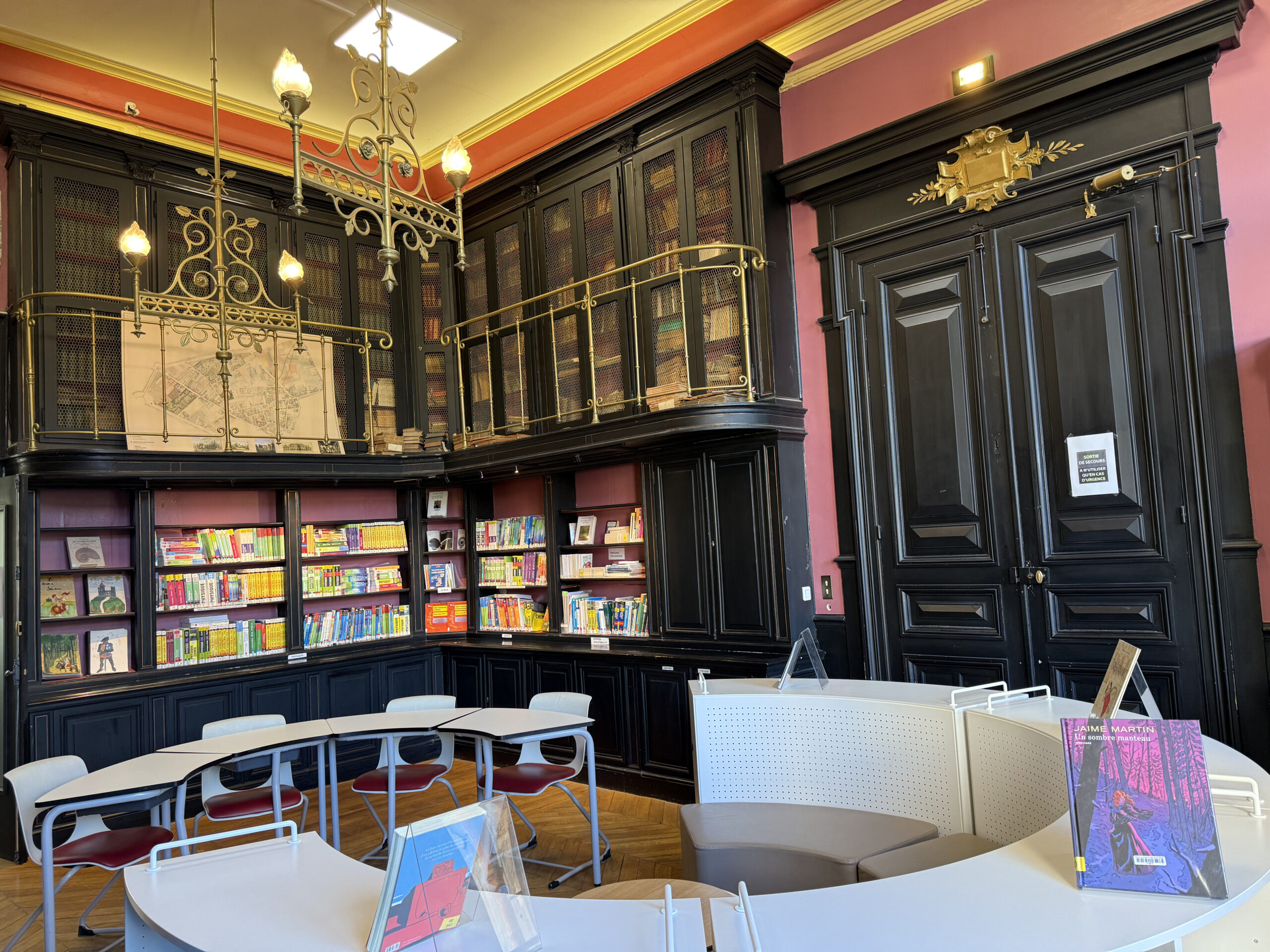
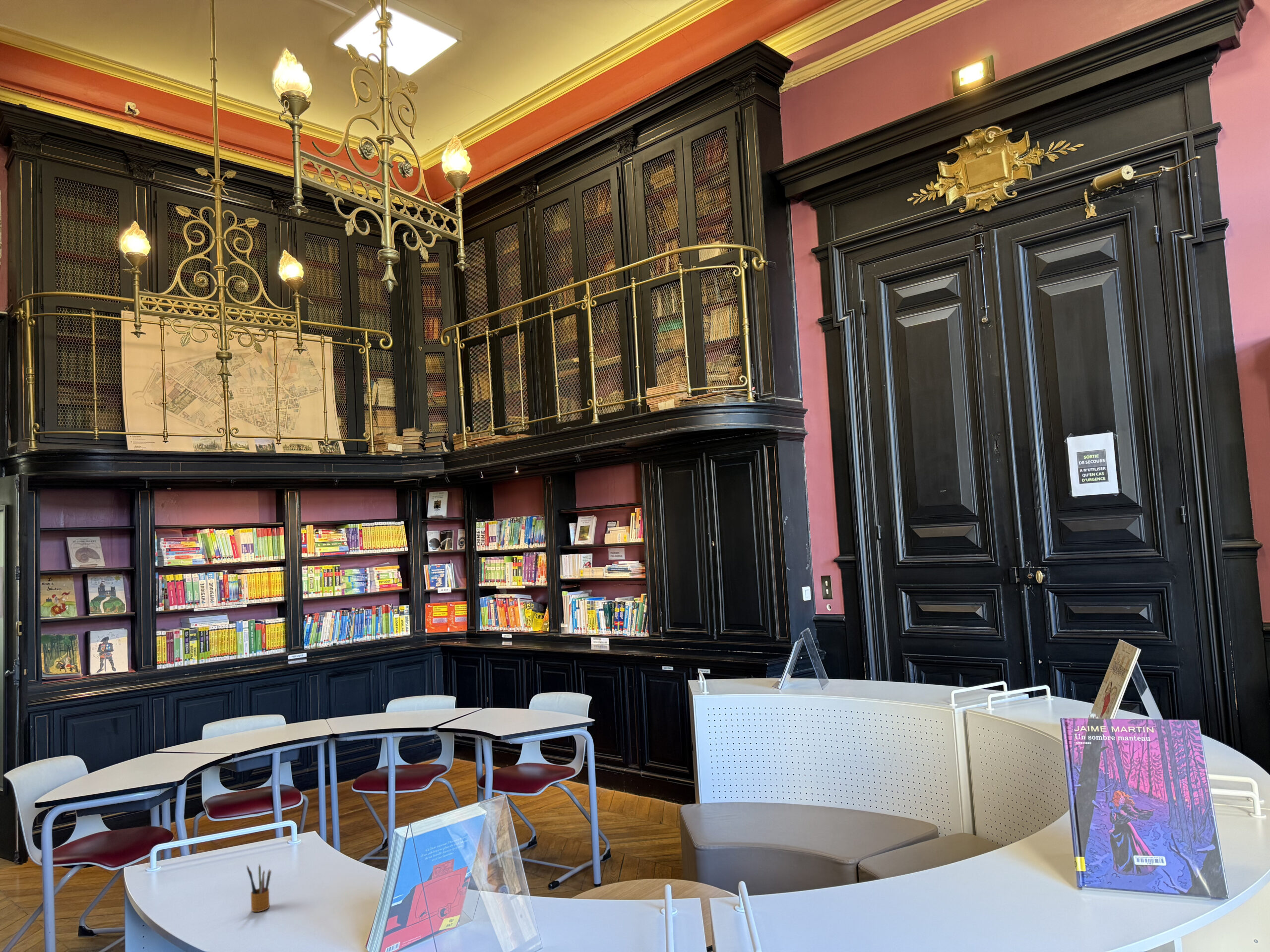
+ pencil box (259, 887)
